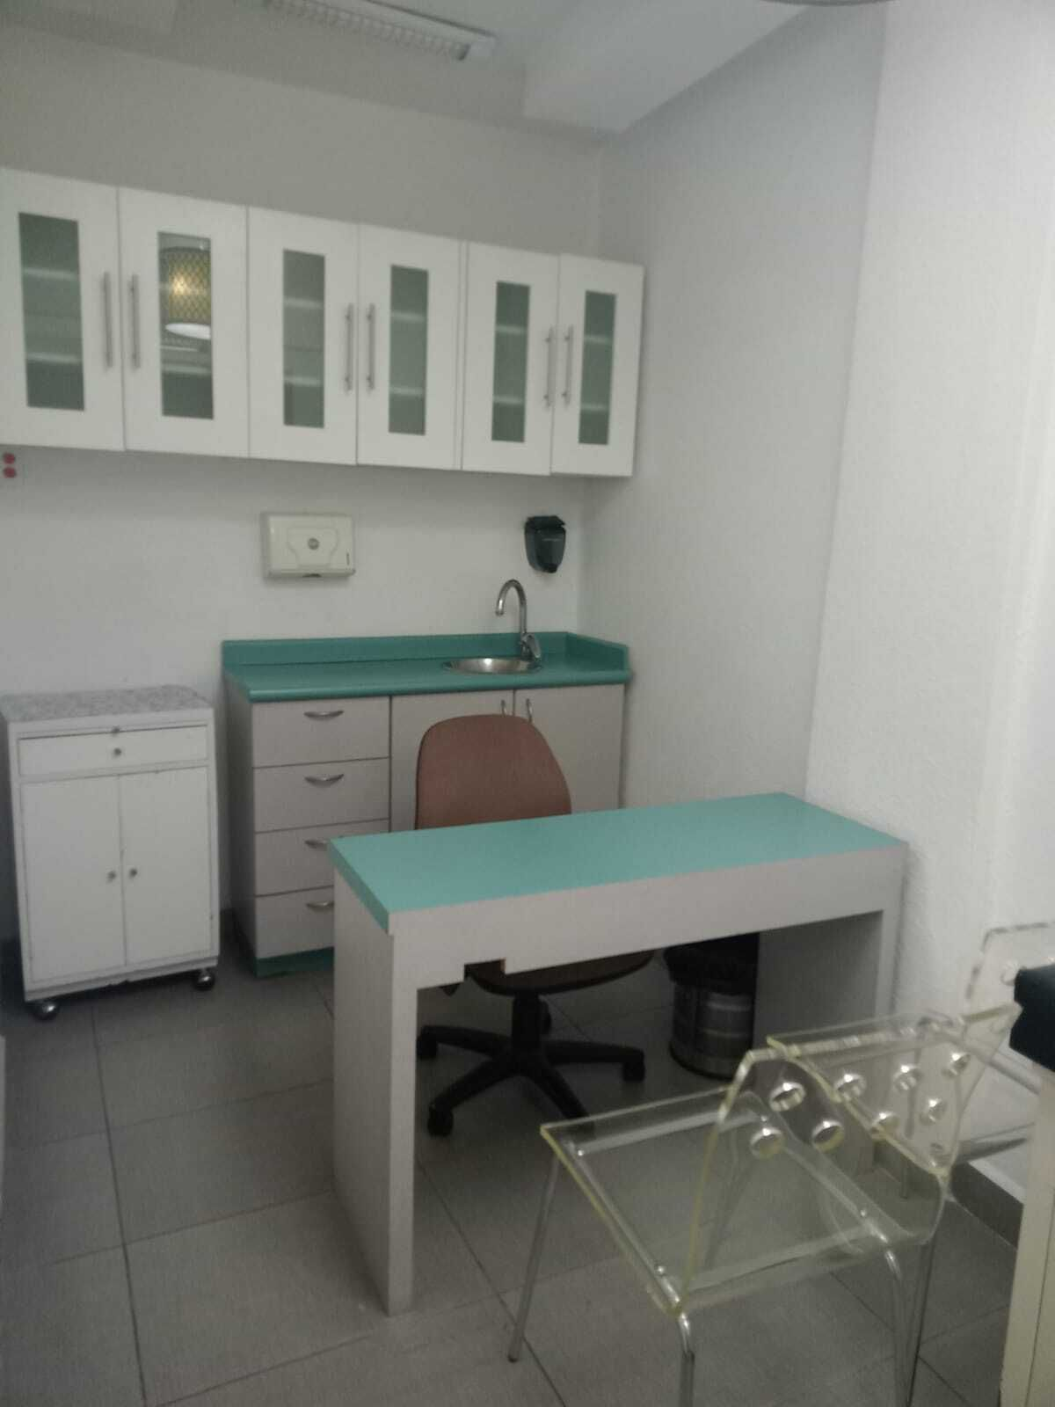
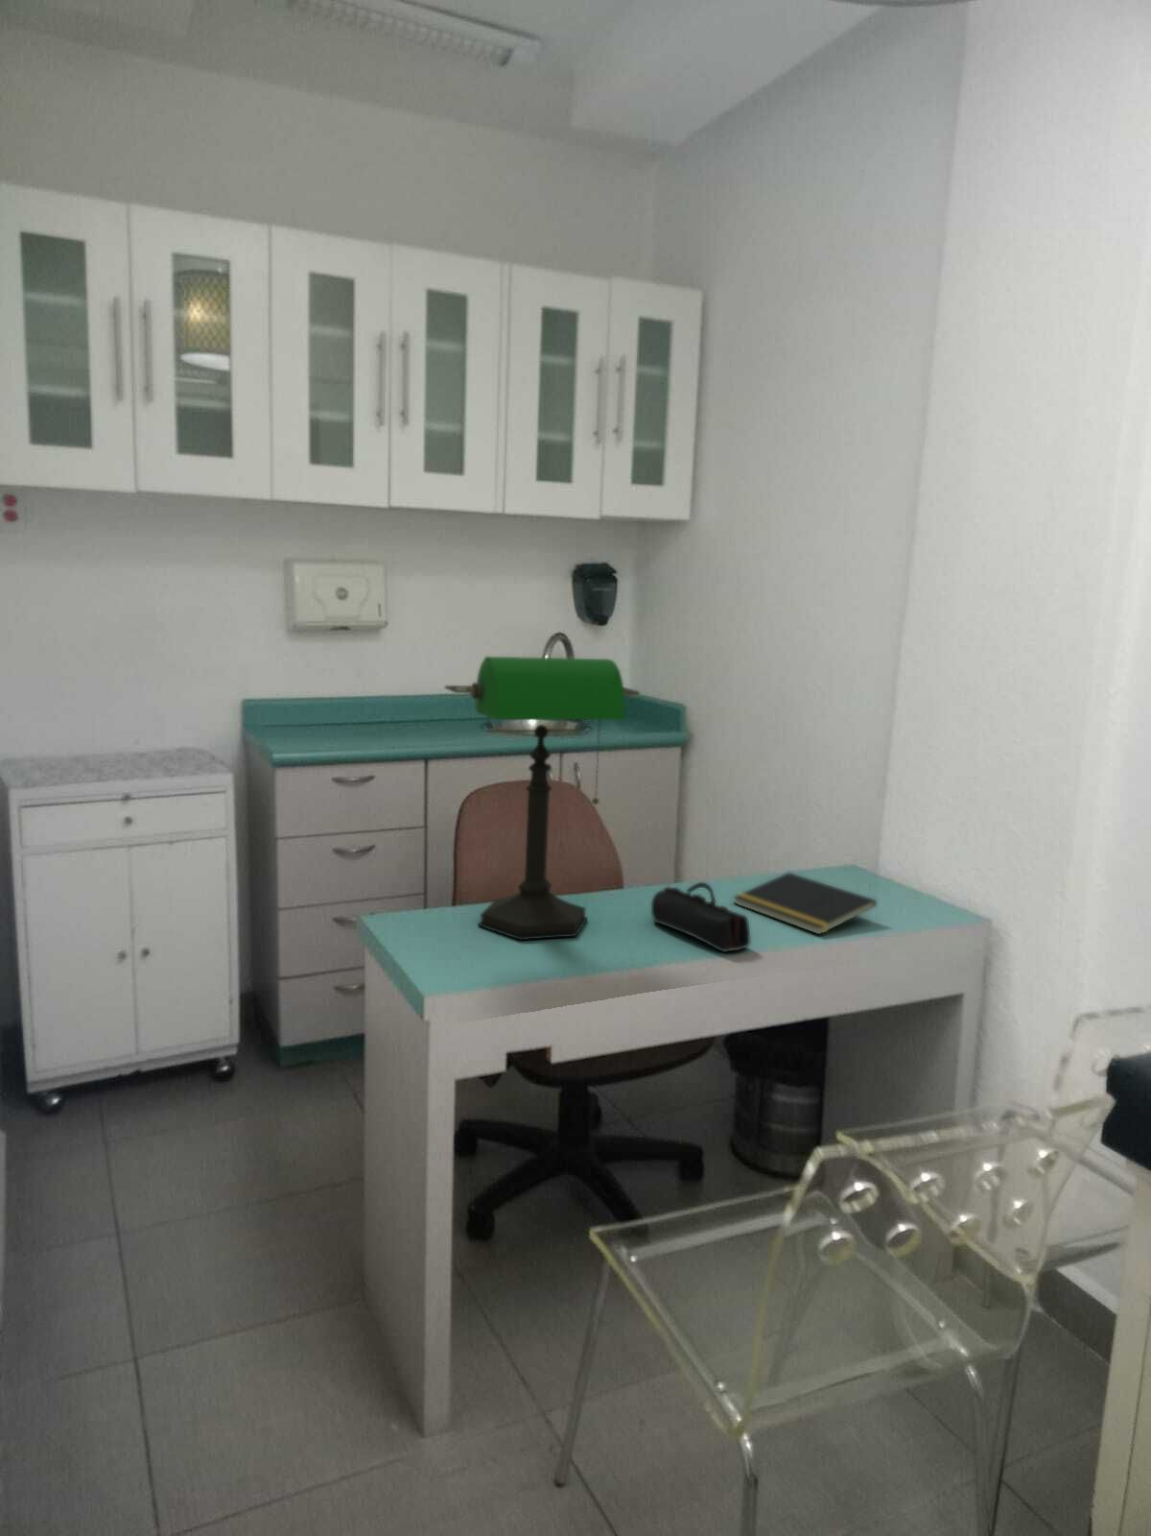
+ desk lamp (538, 793)
+ pencil case (699, 908)
+ notepad (803, 901)
